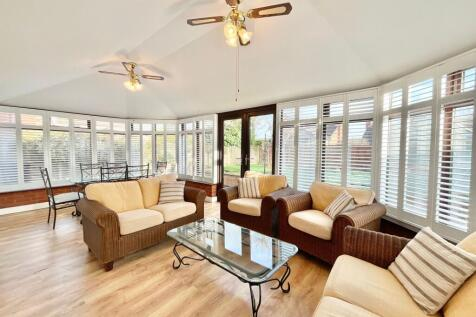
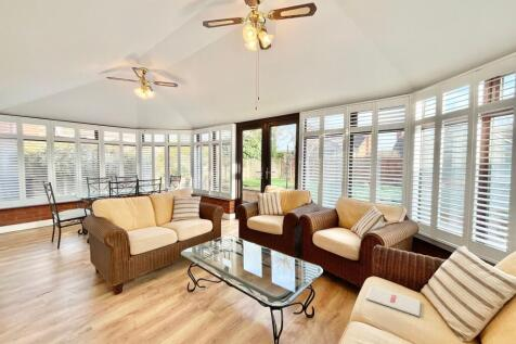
+ magazine (392, 300)
